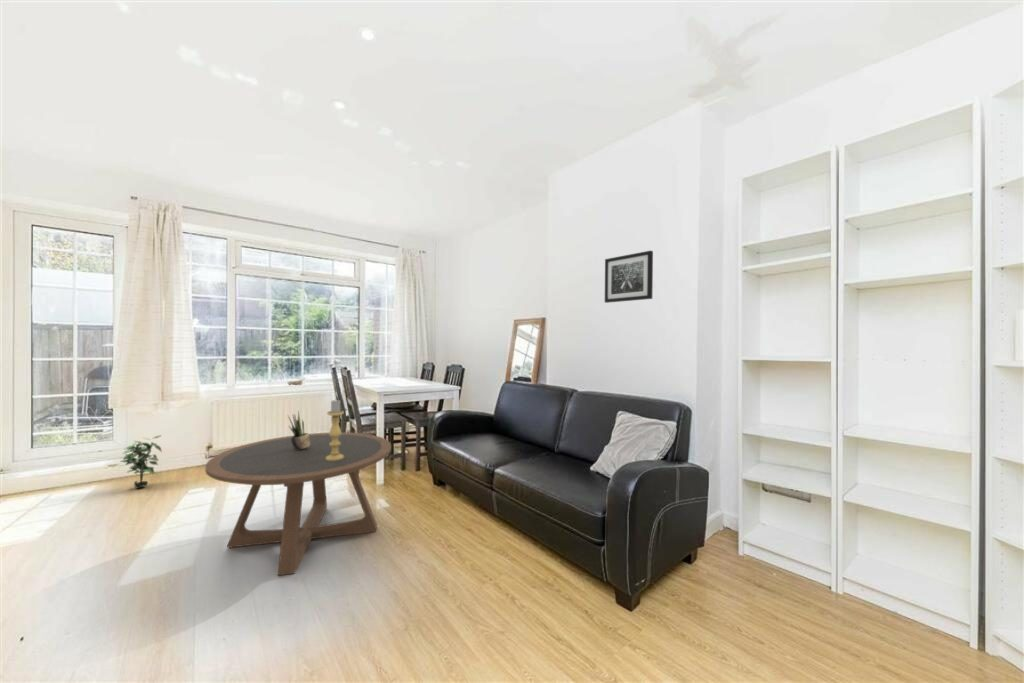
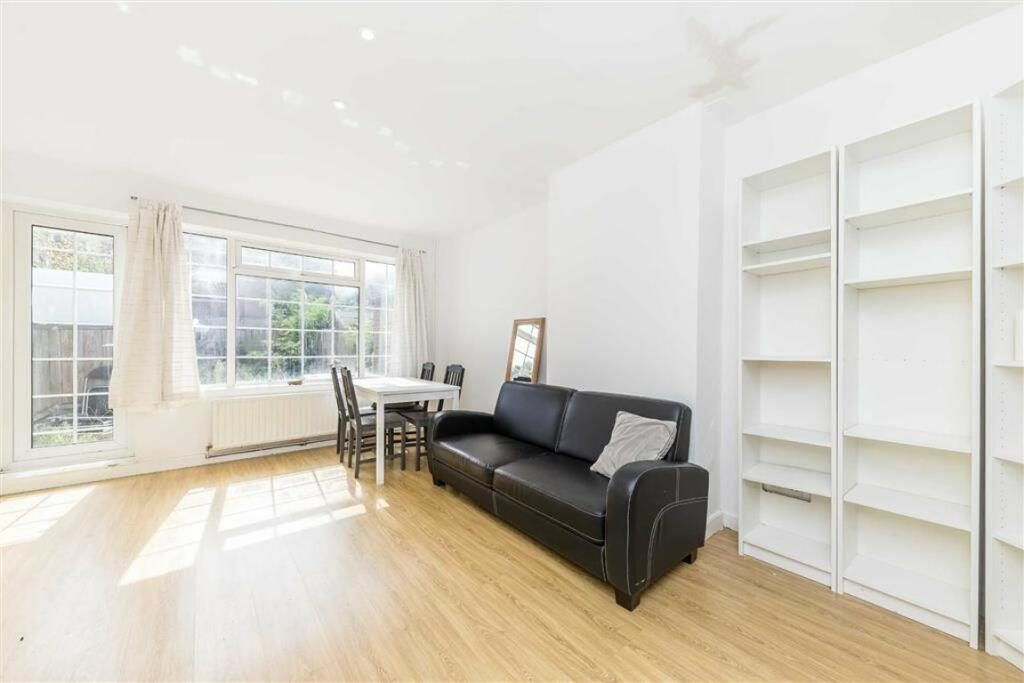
- candle holder (335, 428)
- potted plant (298, 429)
- wall art (627, 278)
- potted plant (141, 462)
- coffee table (302, 493)
